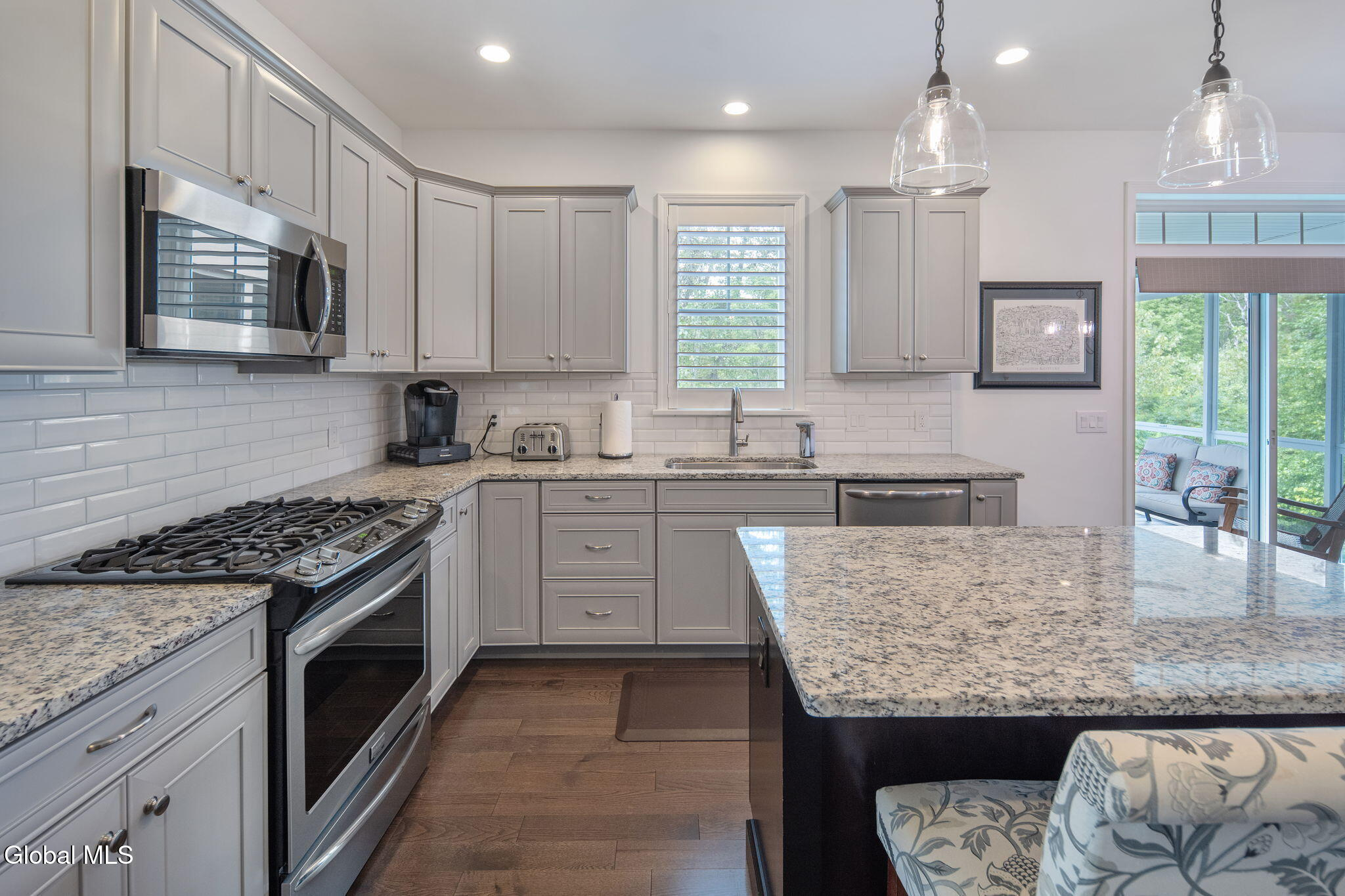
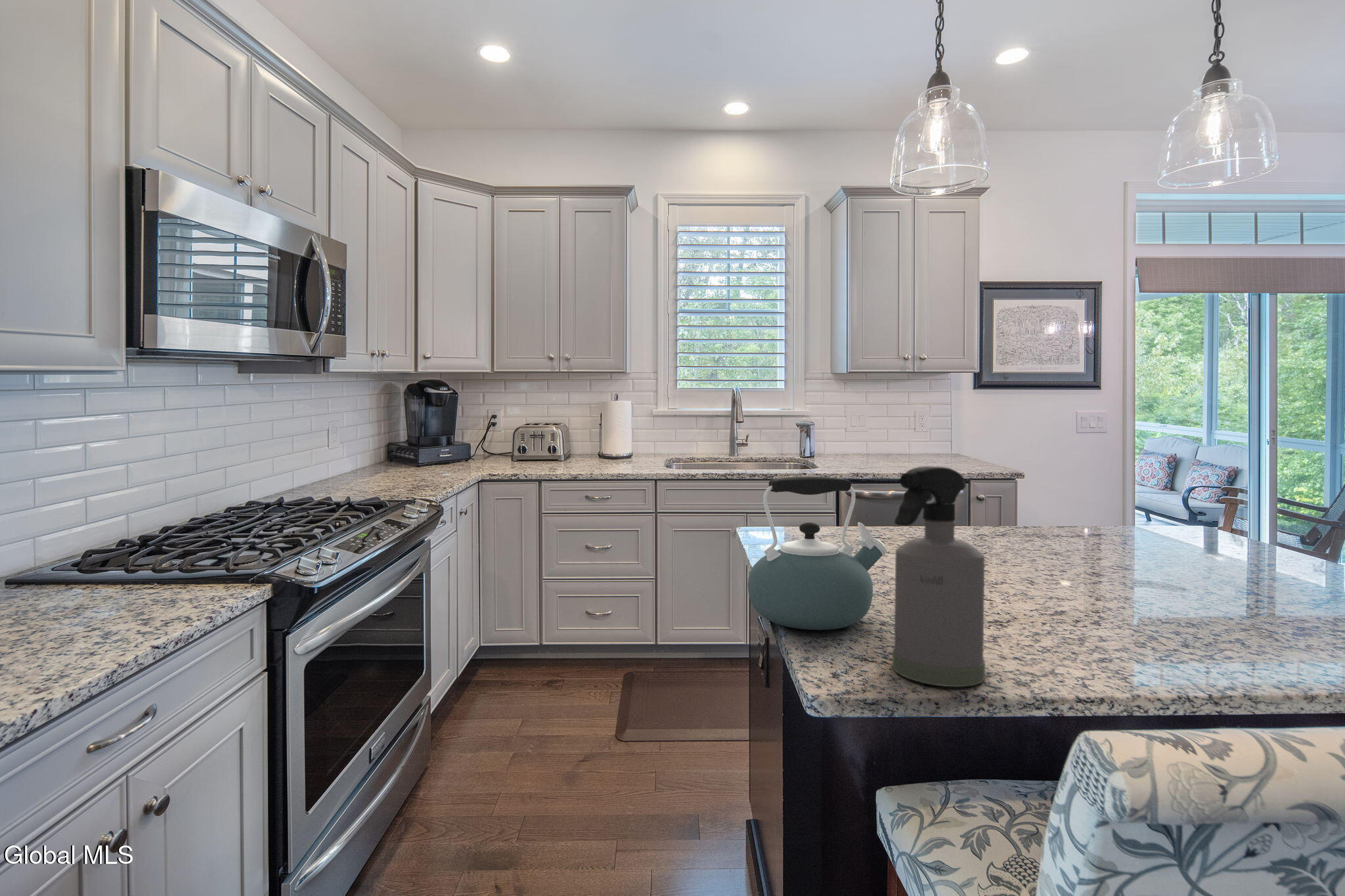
+ kettle (820, 547)
+ spray bottle (934, 569)
